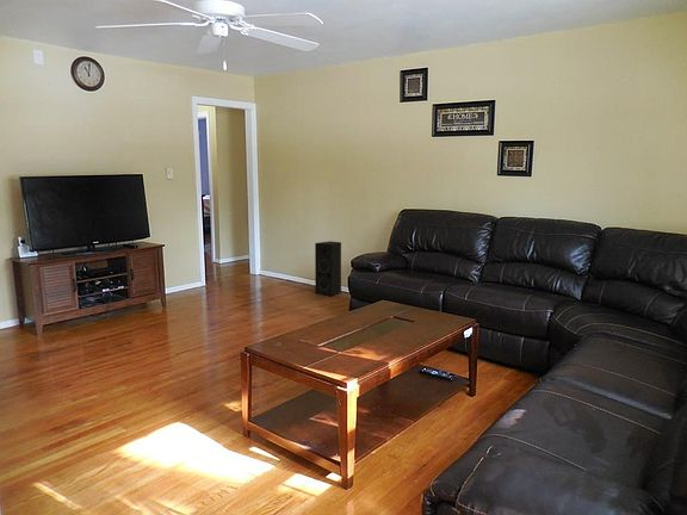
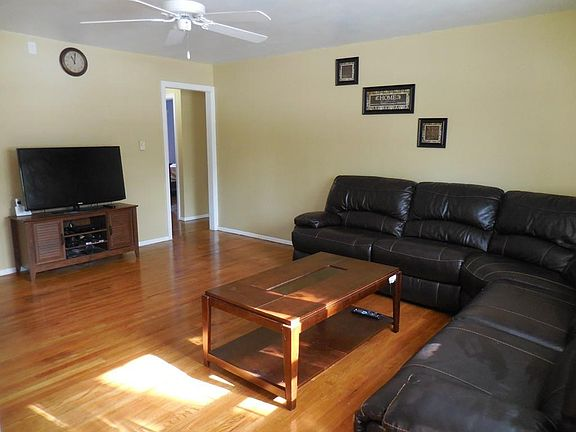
- speaker (329, 267)
